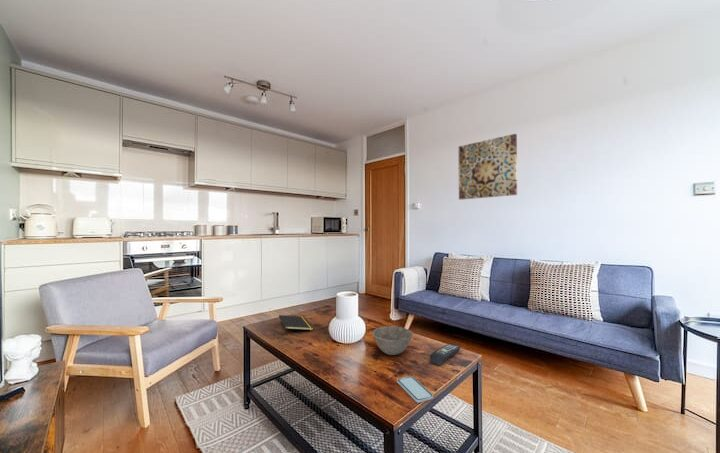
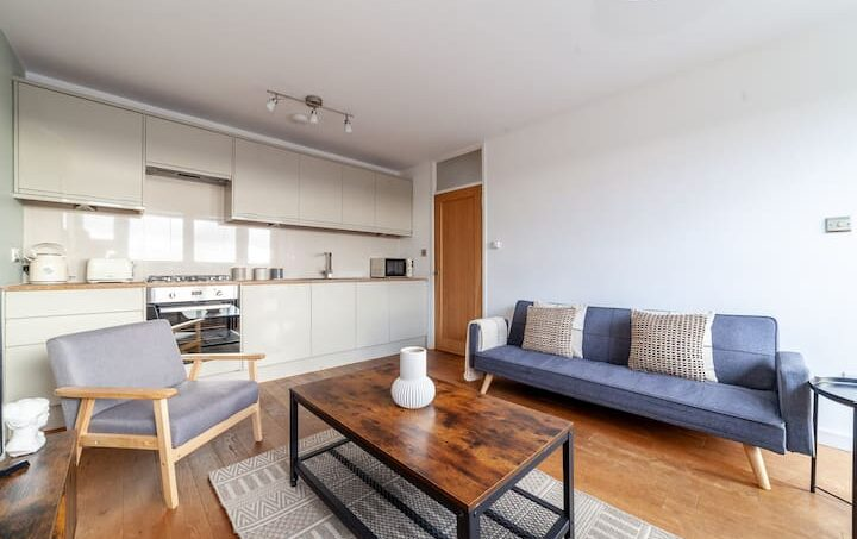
- remote control (445, 352)
- notepad (295, 322)
- bowl (392, 342)
- wall art (485, 169)
- smartphone (414, 388)
